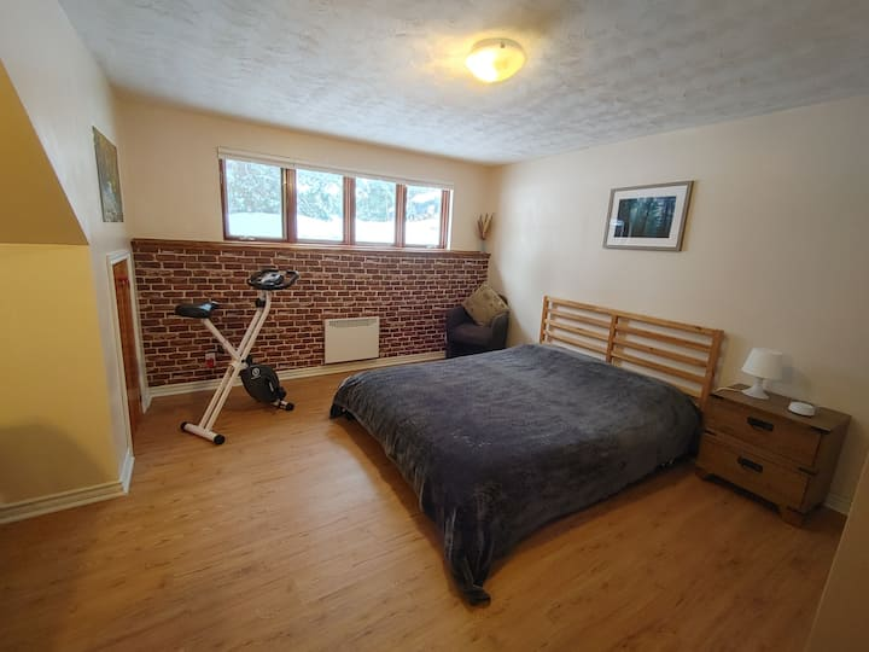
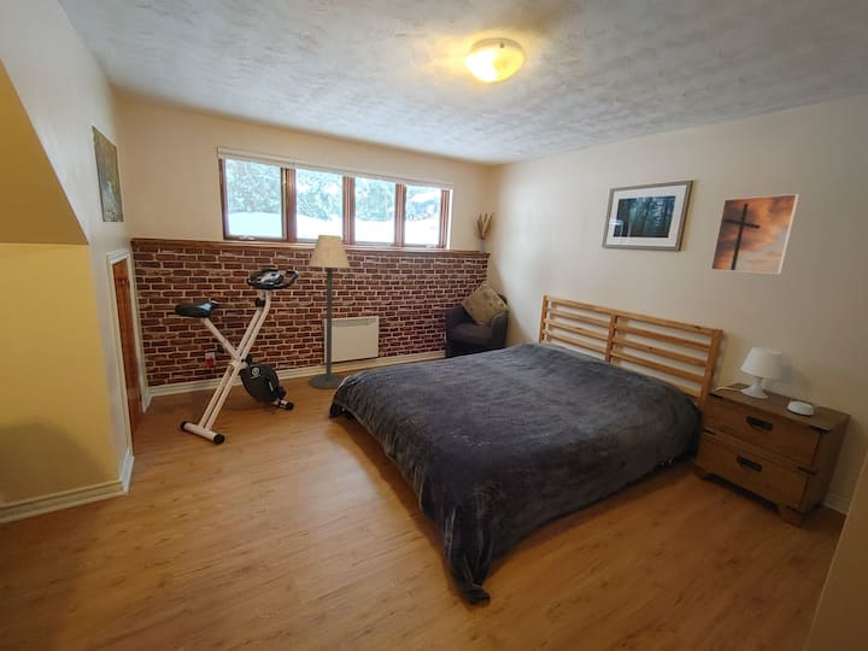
+ floor lamp (329, 311)
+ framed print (751, 235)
